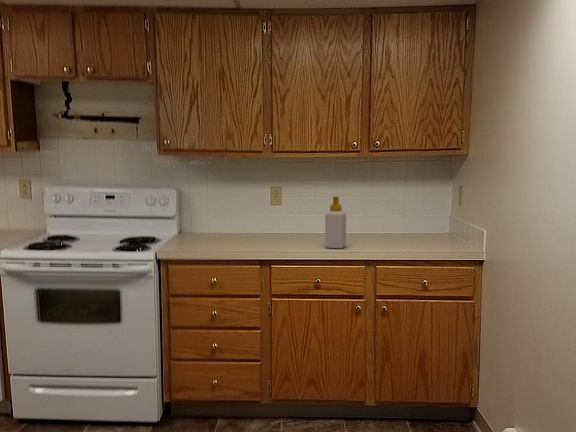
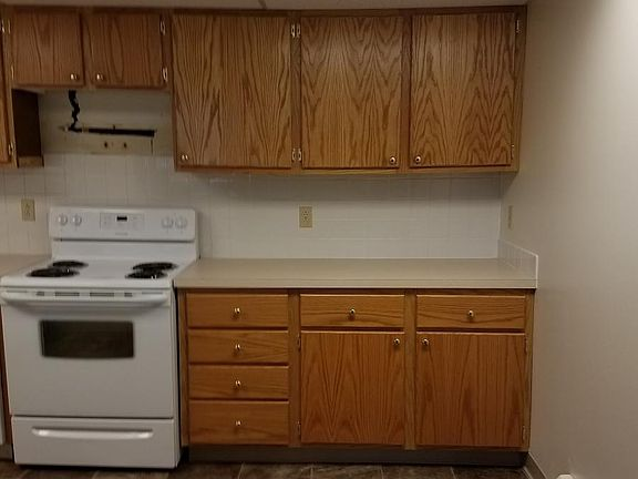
- soap bottle (335, 222)
